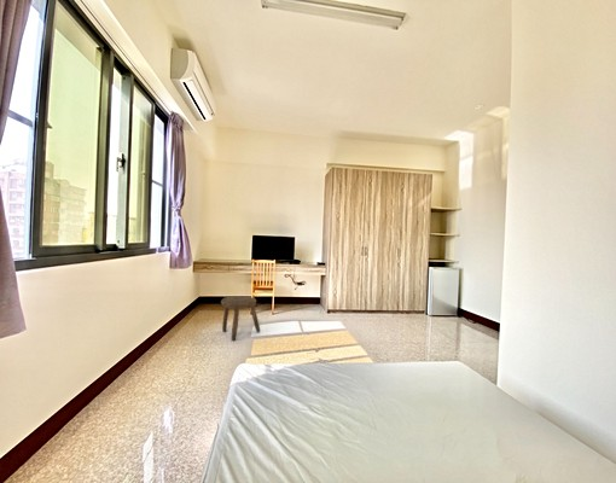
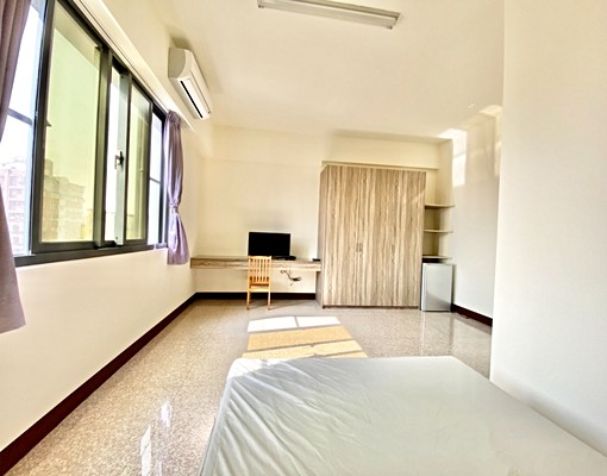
- stool (238, 316)
